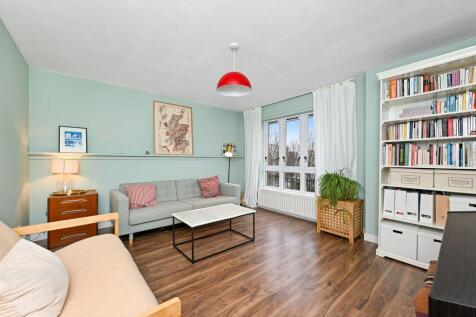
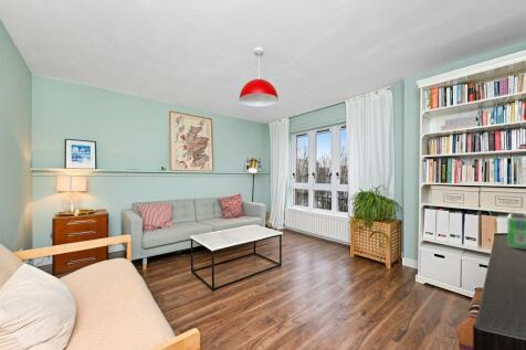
+ beverage can (517, 230)
